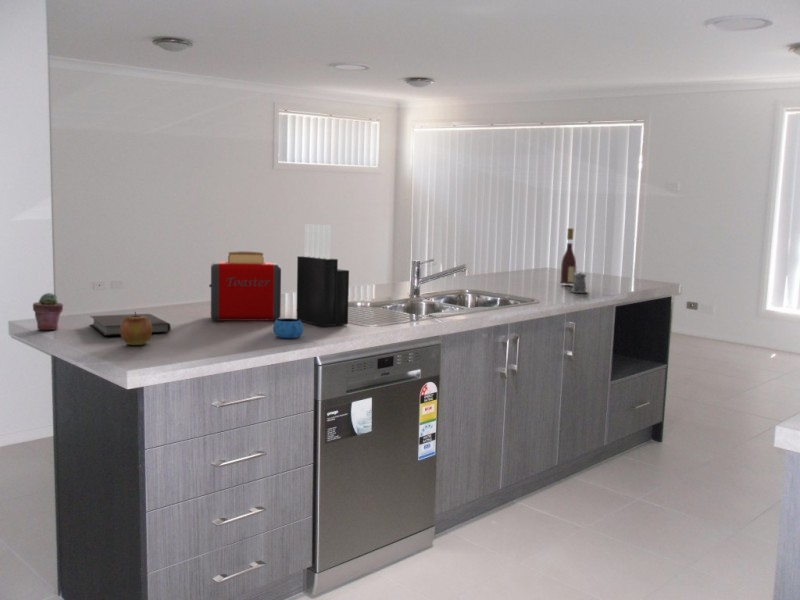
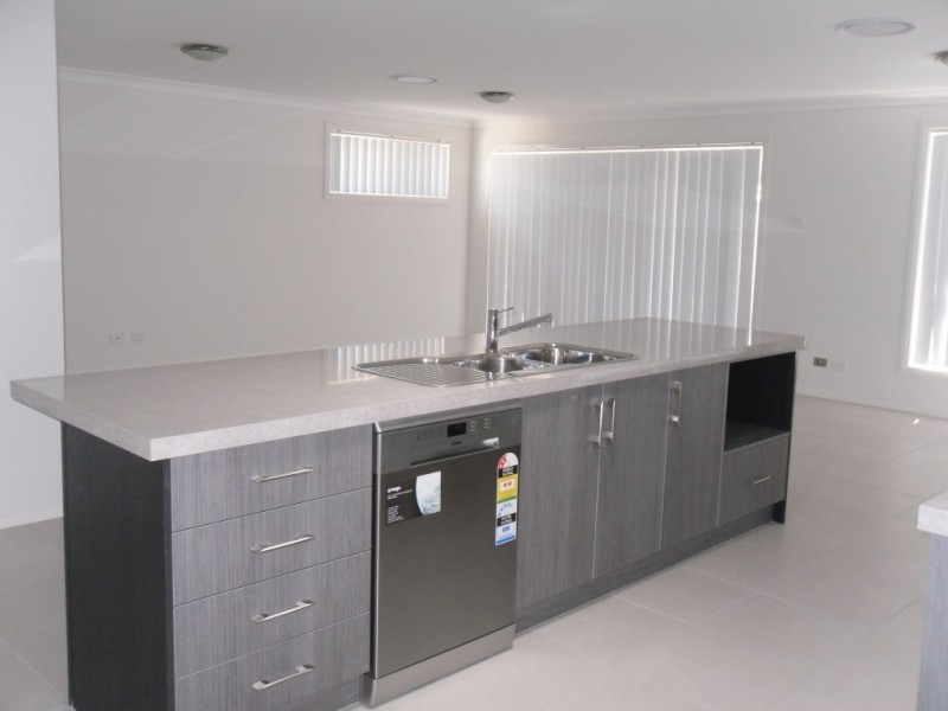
- wine bottle (569, 256)
- knife block (325, 273)
- toaster (244, 285)
- pepper shaker (580, 282)
- apple (136, 327)
- mug (289, 328)
- notebook (126, 316)
- potted succulent (48, 310)
